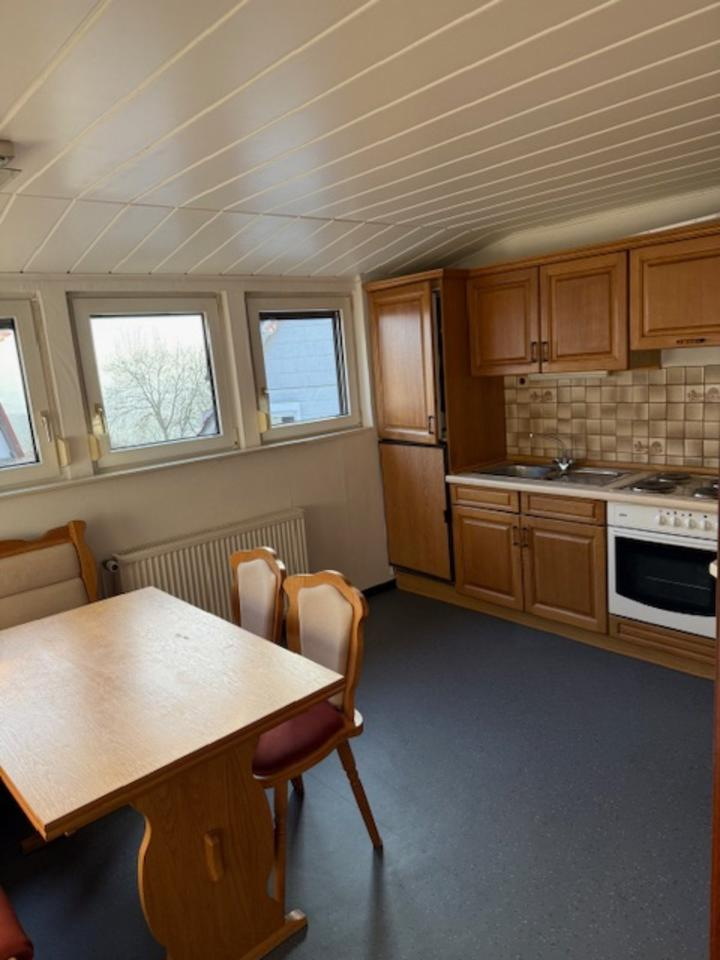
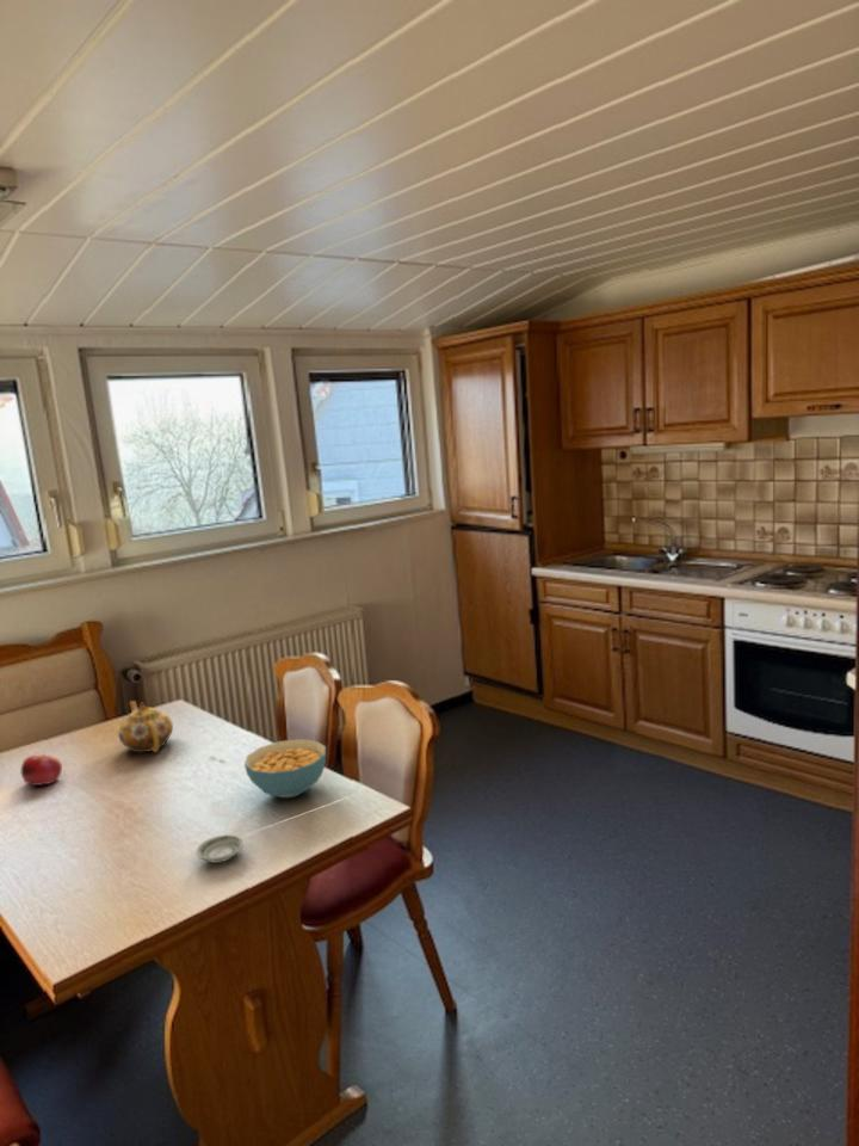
+ cereal bowl (288, 774)
+ saucer (220, 851)
+ teapot (144, 723)
+ fruit (39, 768)
